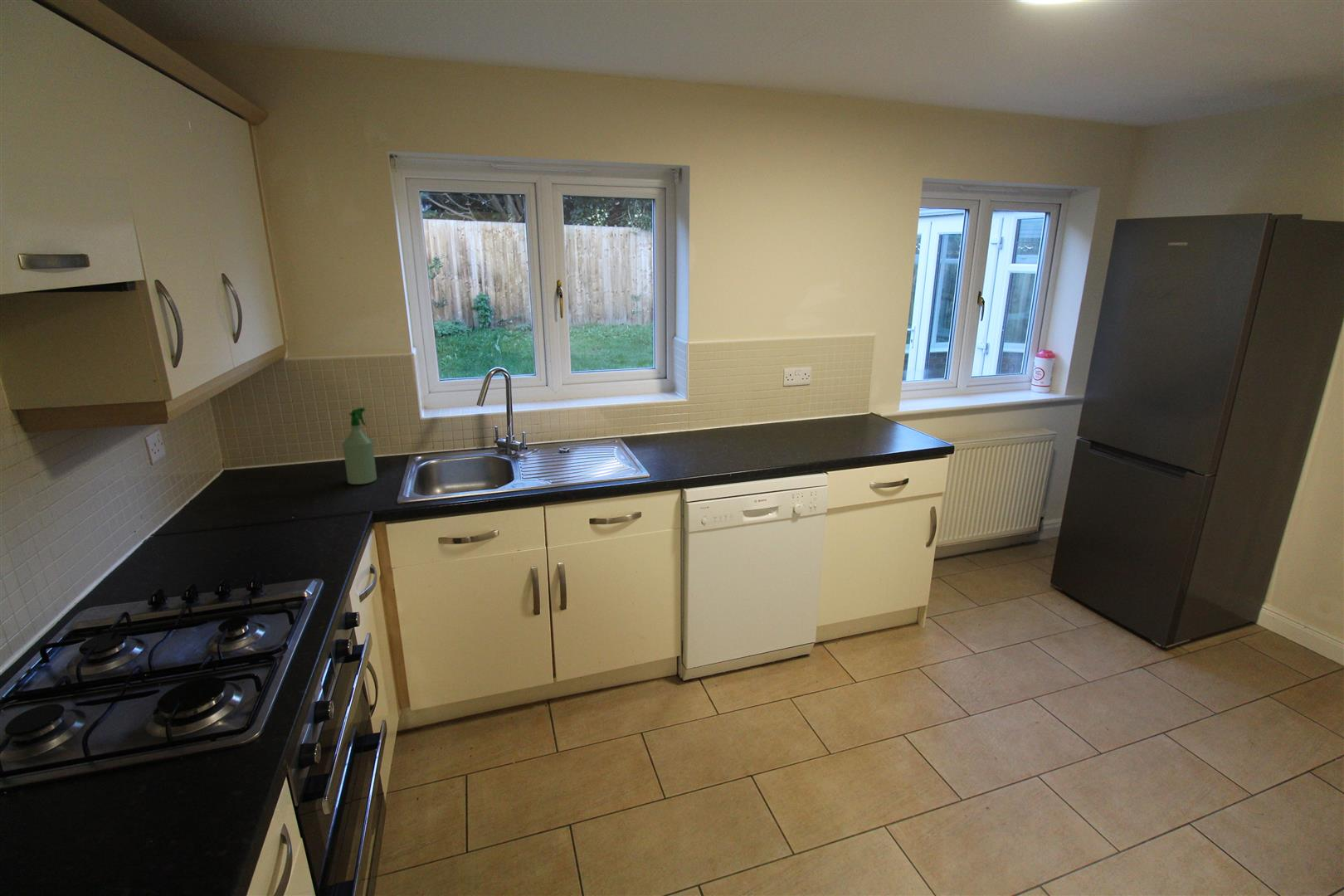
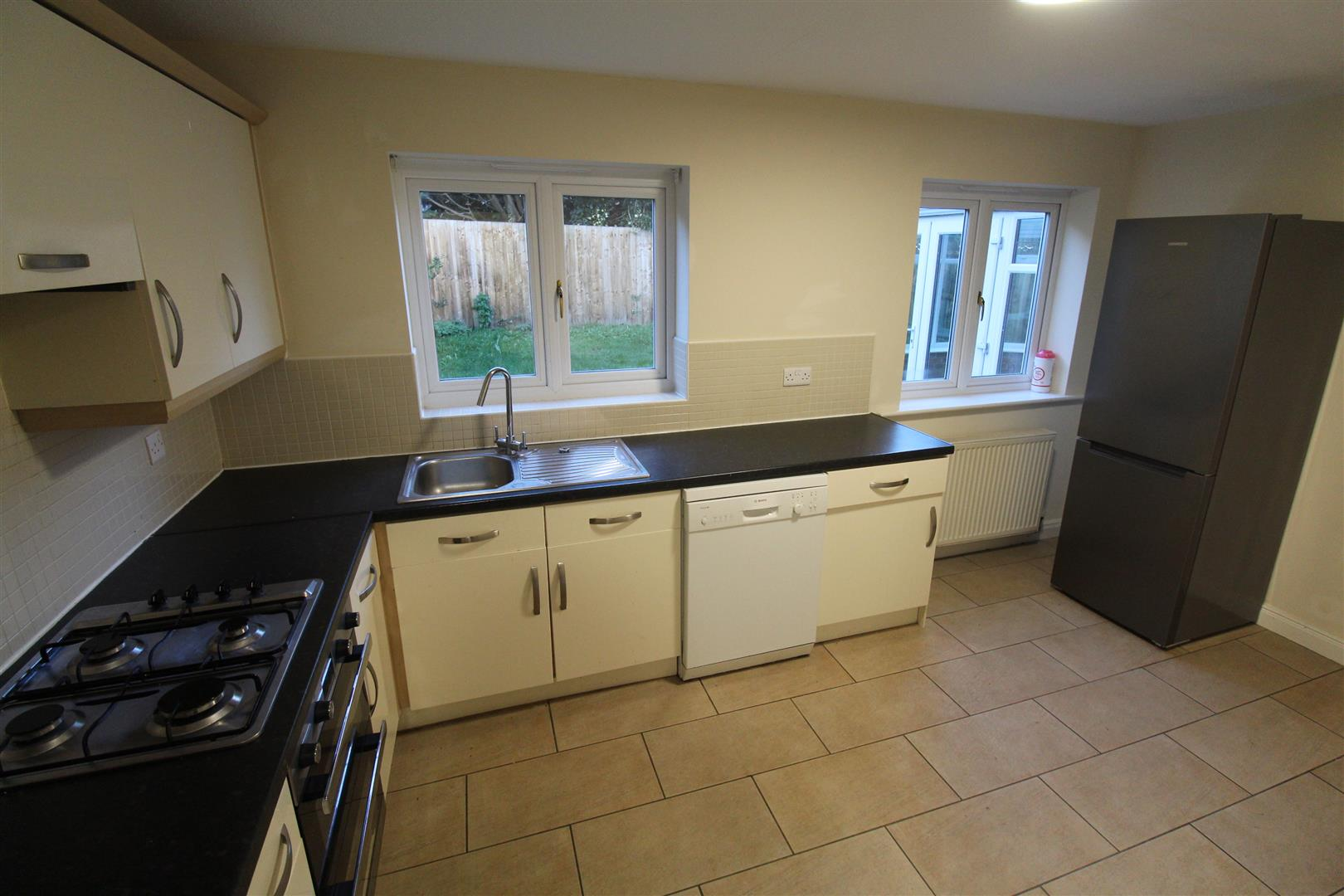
- spray bottle (358, 446)
